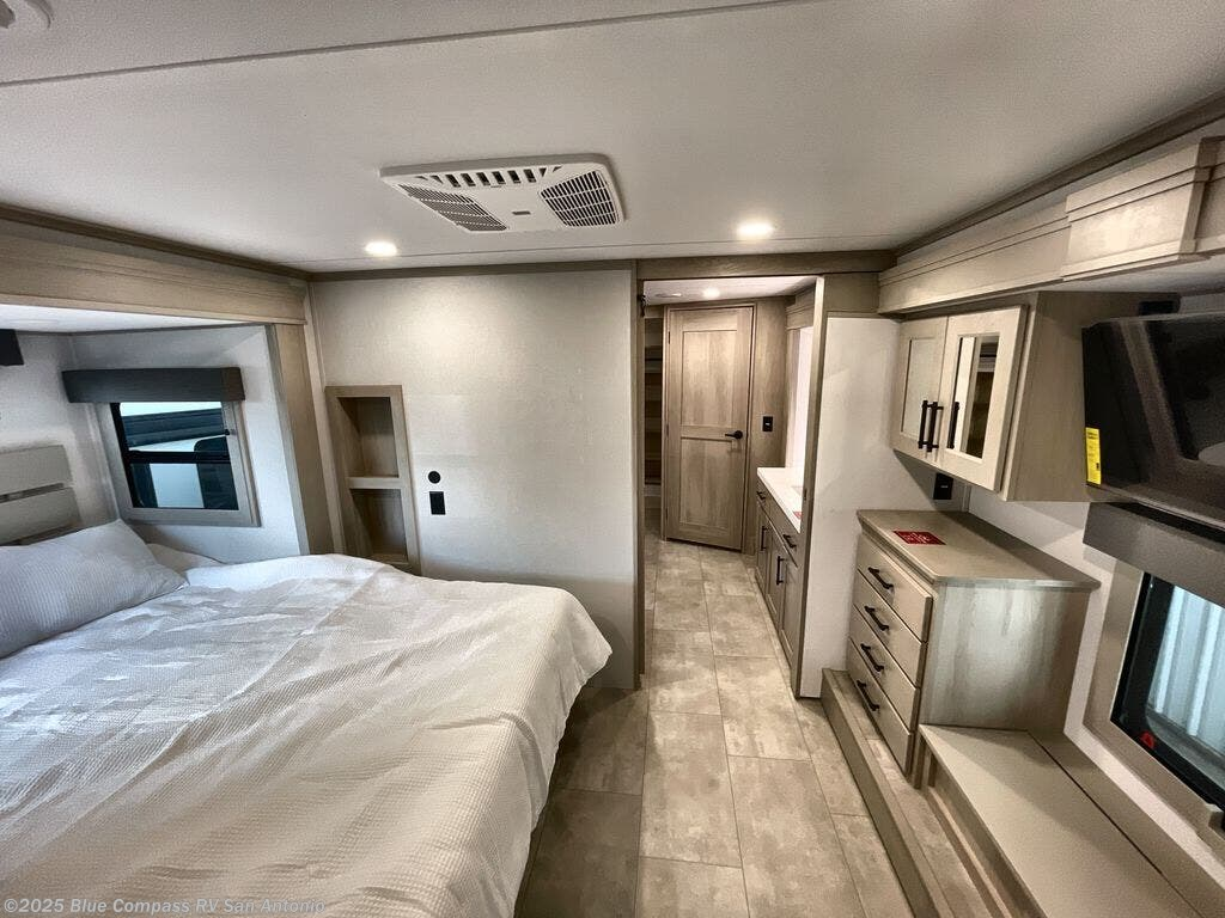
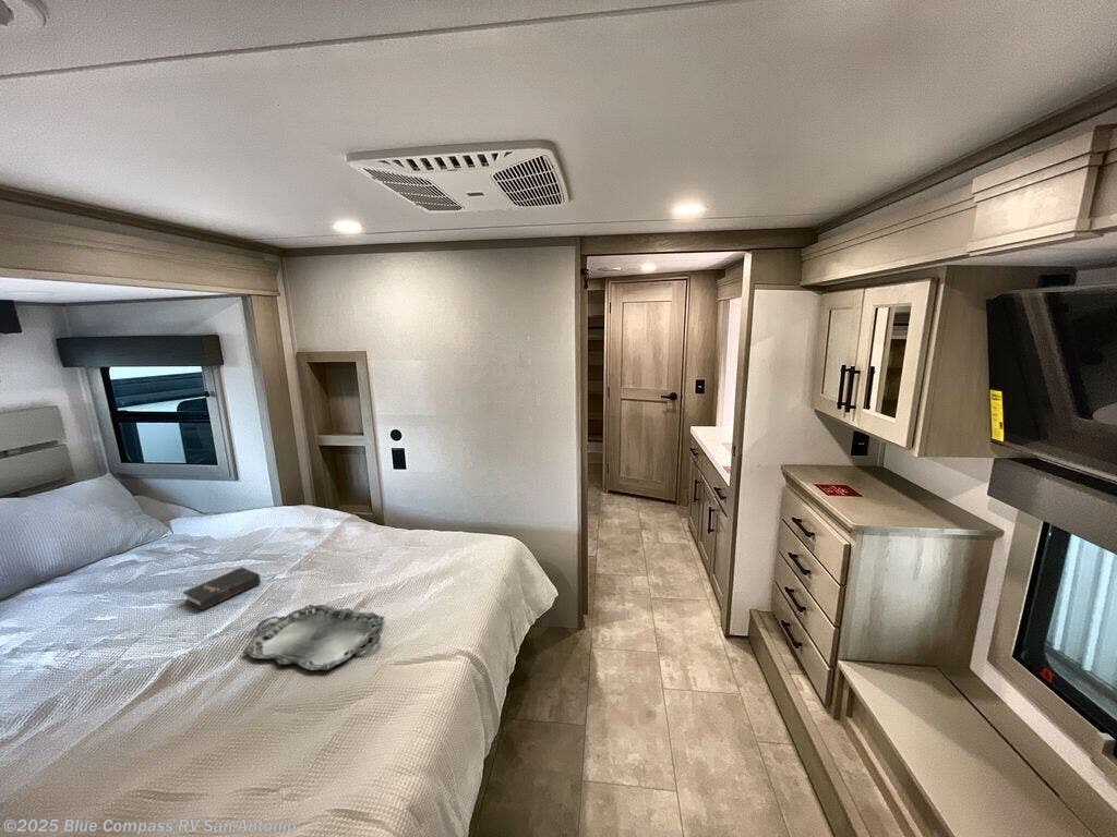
+ serving tray (317, 633)
+ hardback book (223, 587)
